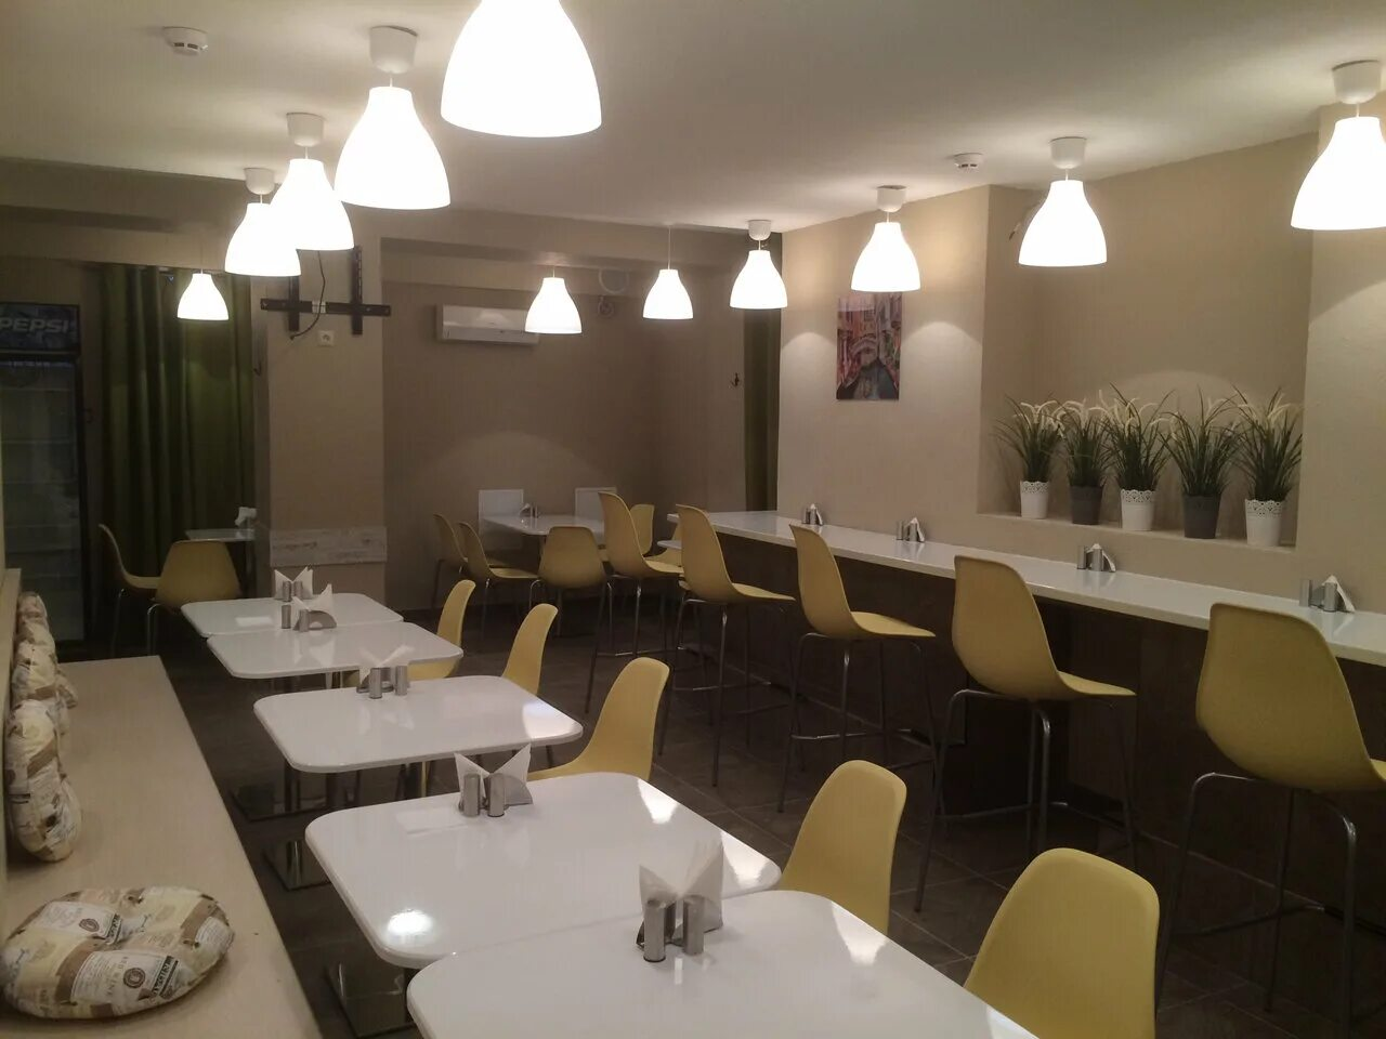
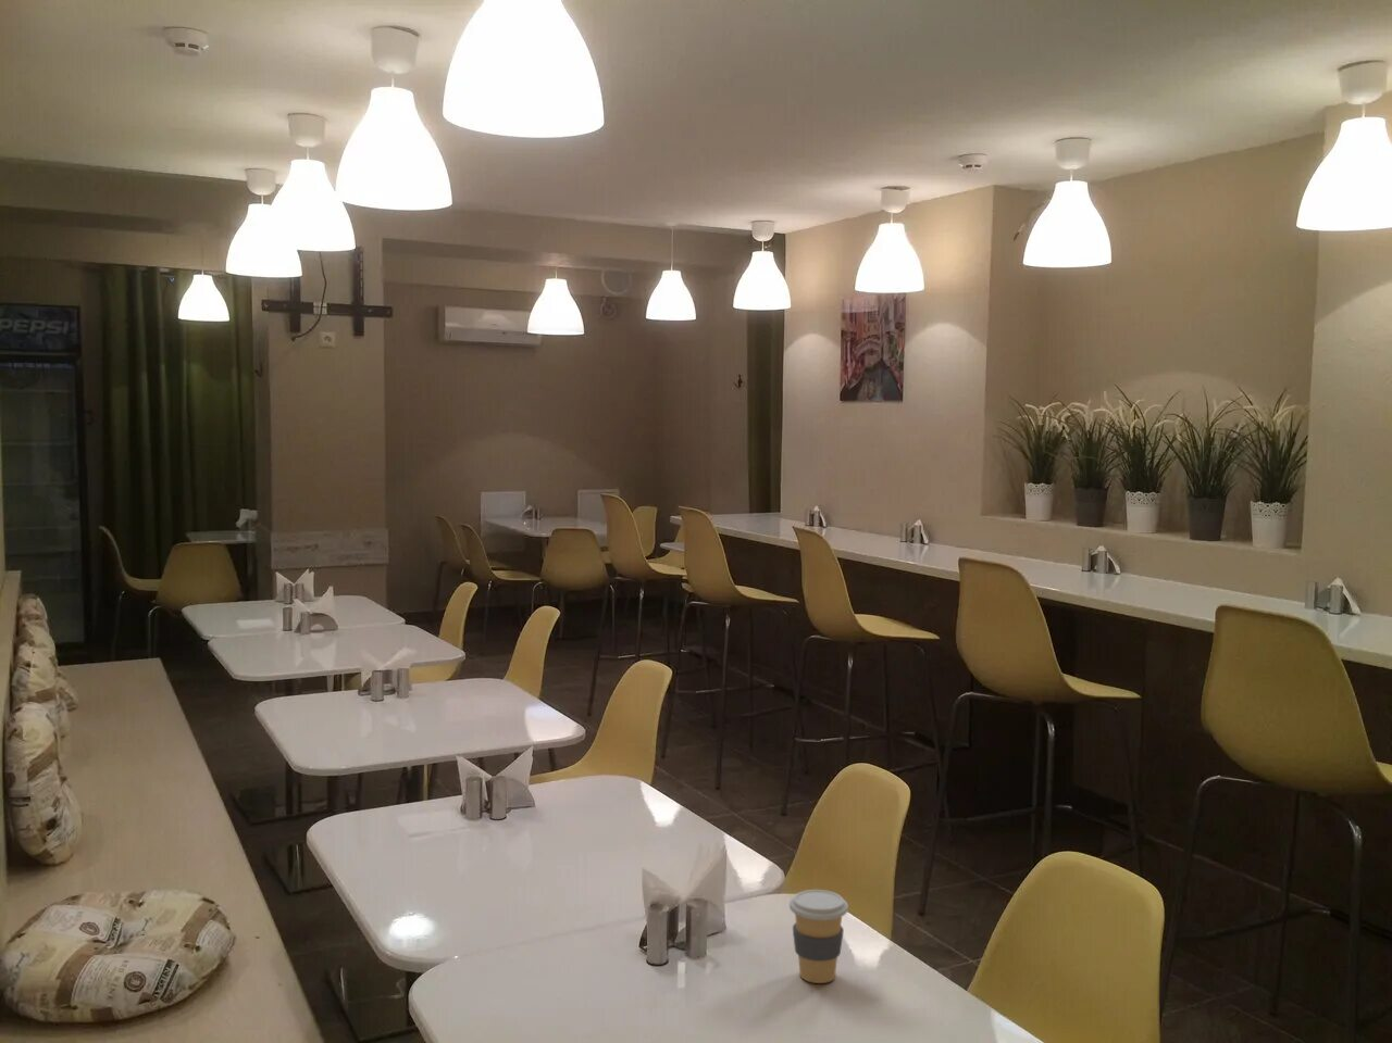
+ coffee cup (818, 937)
